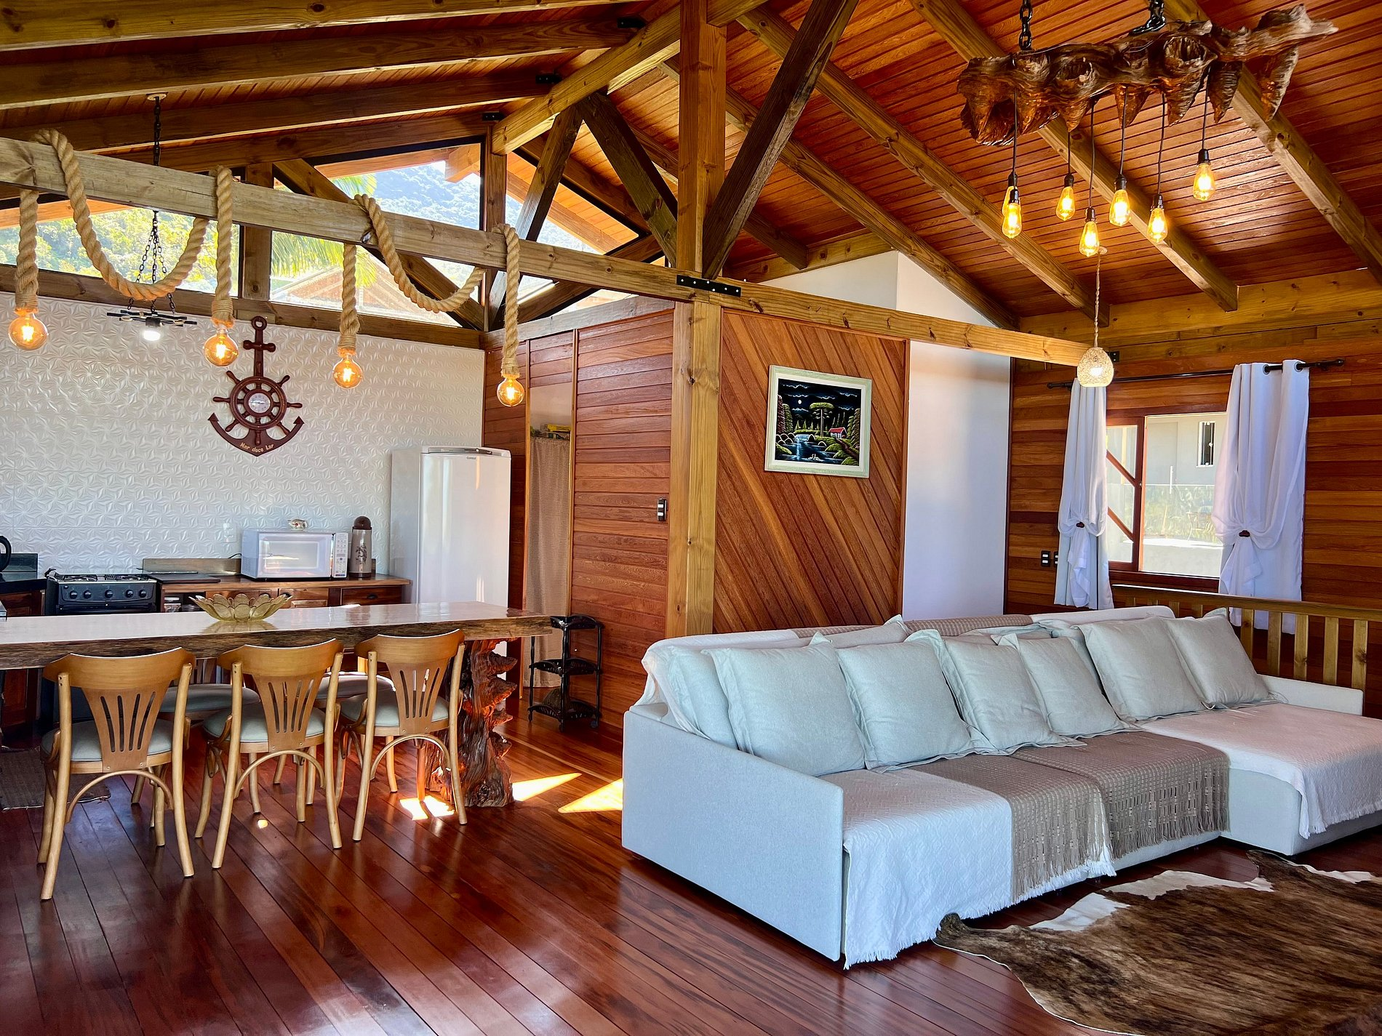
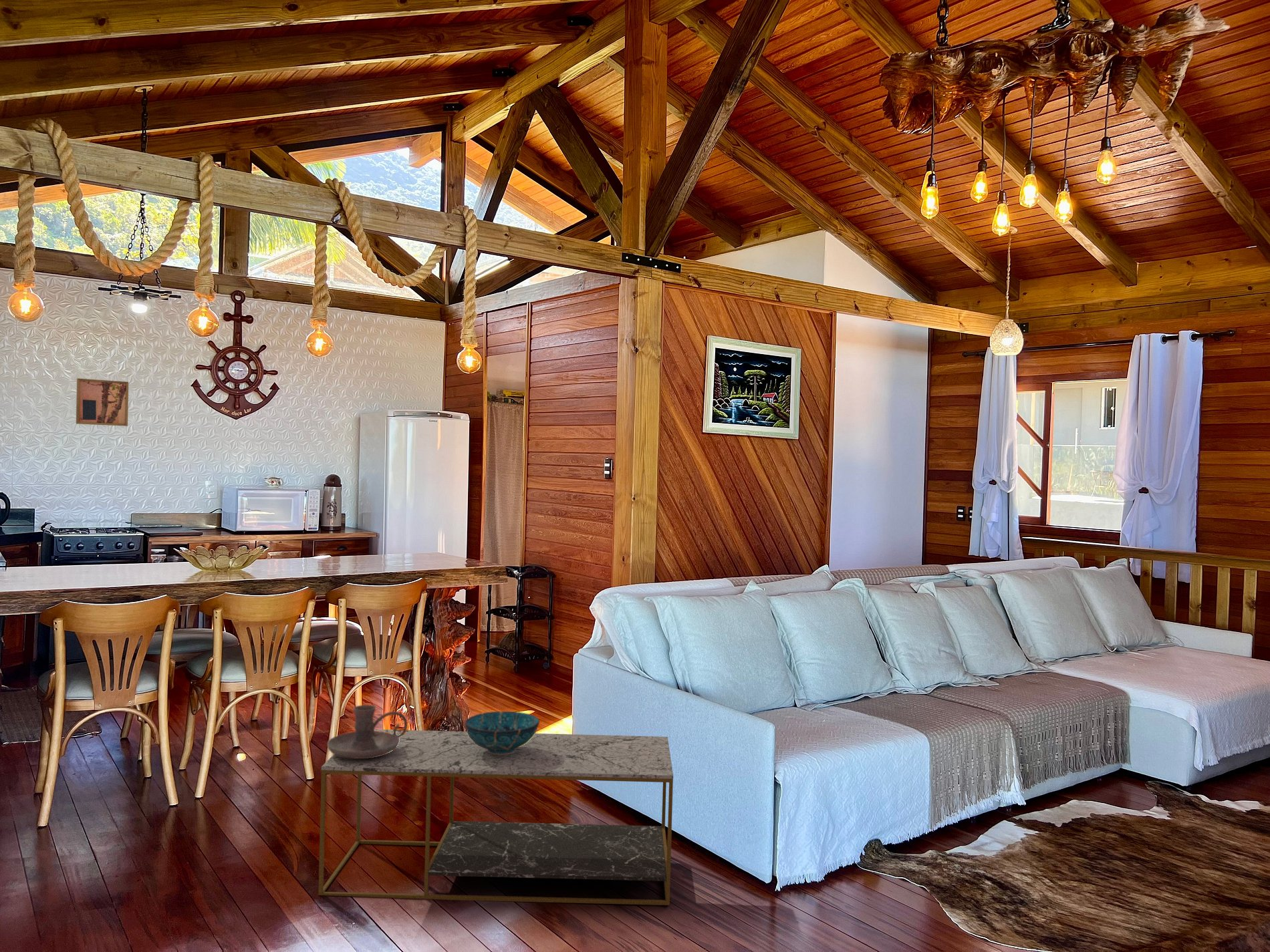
+ candle holder (371, 728)
+ wall art (102, 402)
+ decorative bowl (502, 735)
+ coffee table (504, 822)
